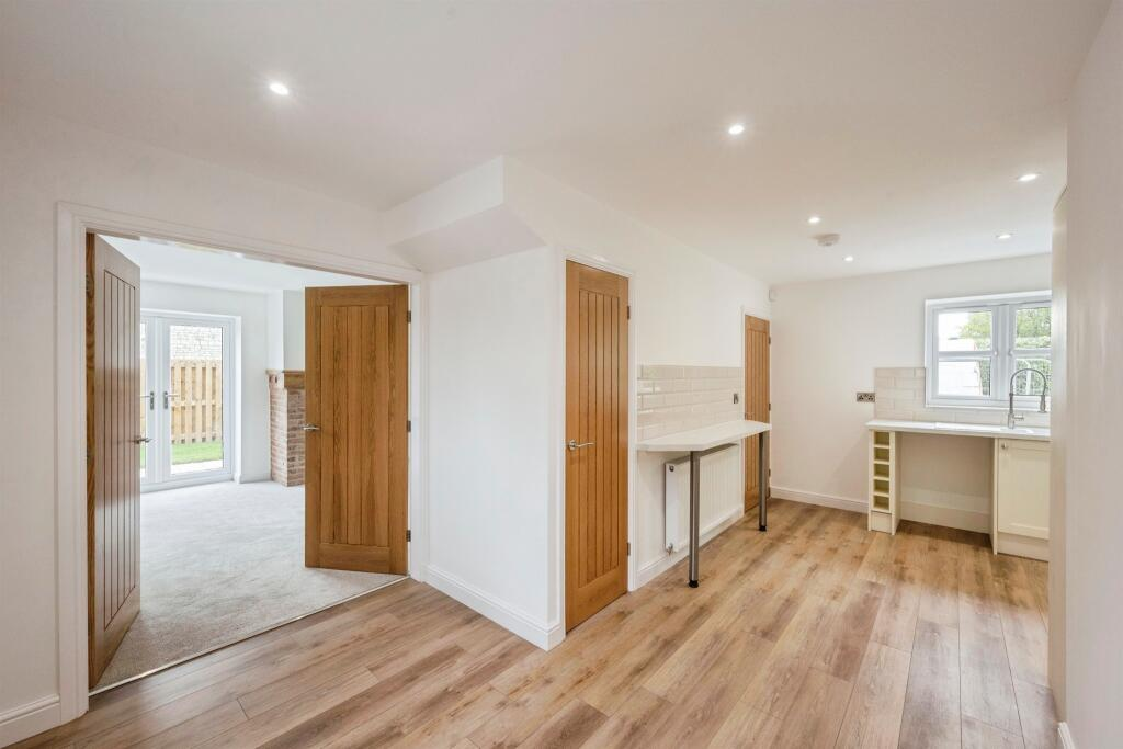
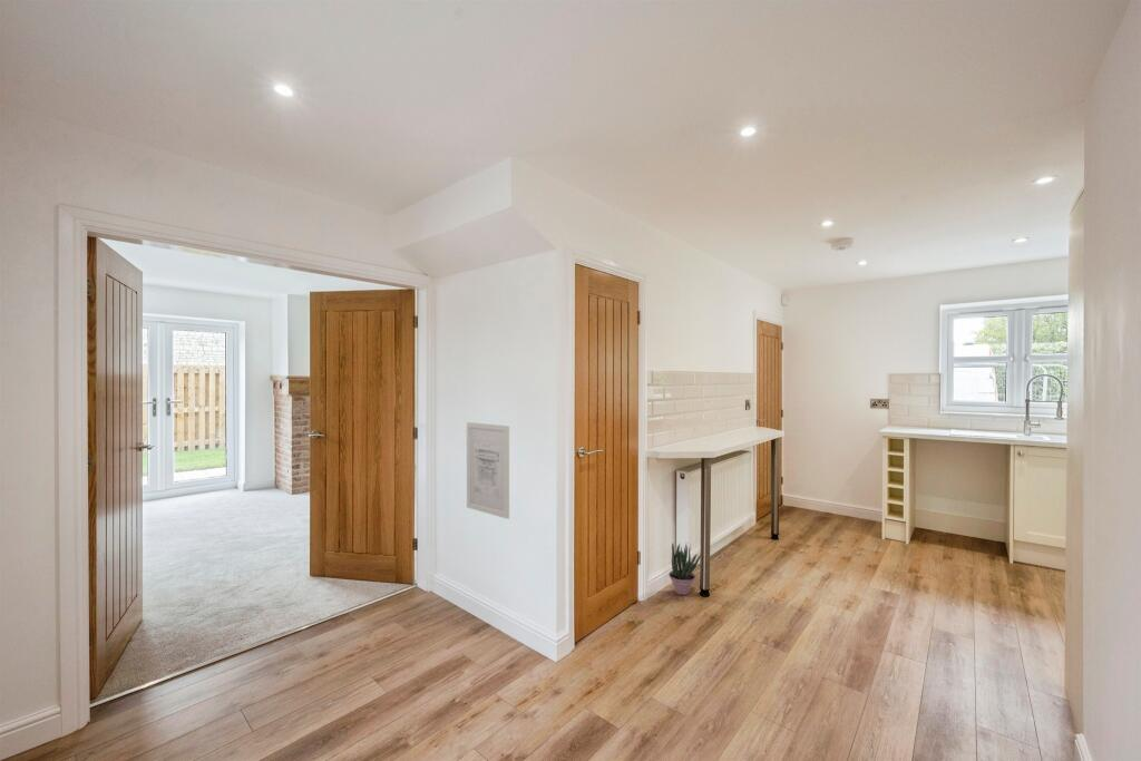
+ potted plant (683, 567)
+ wall art (487, 468)
